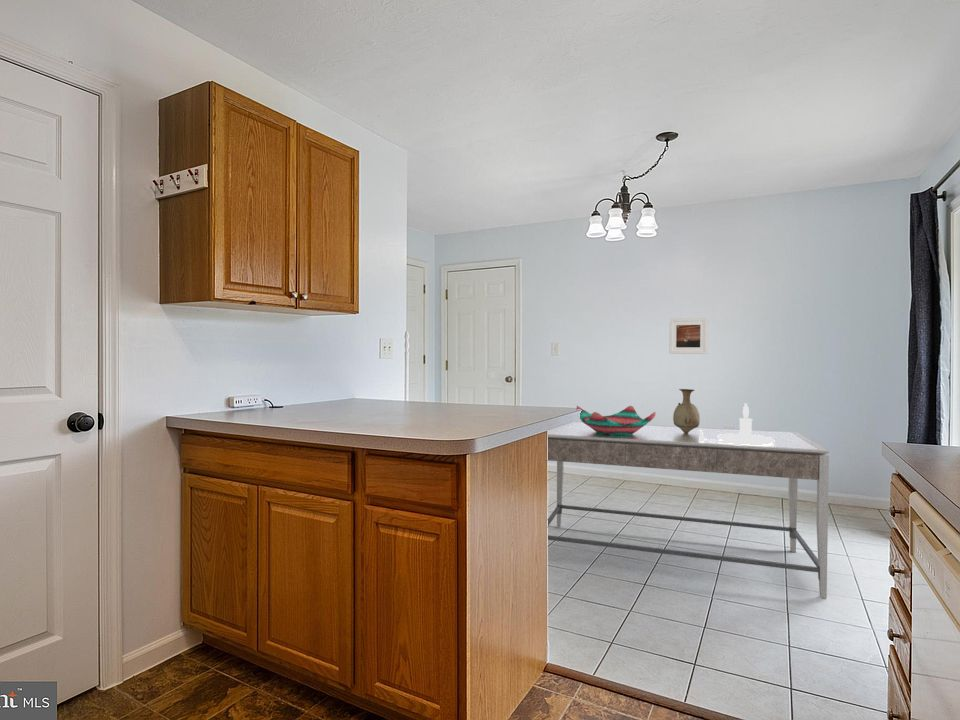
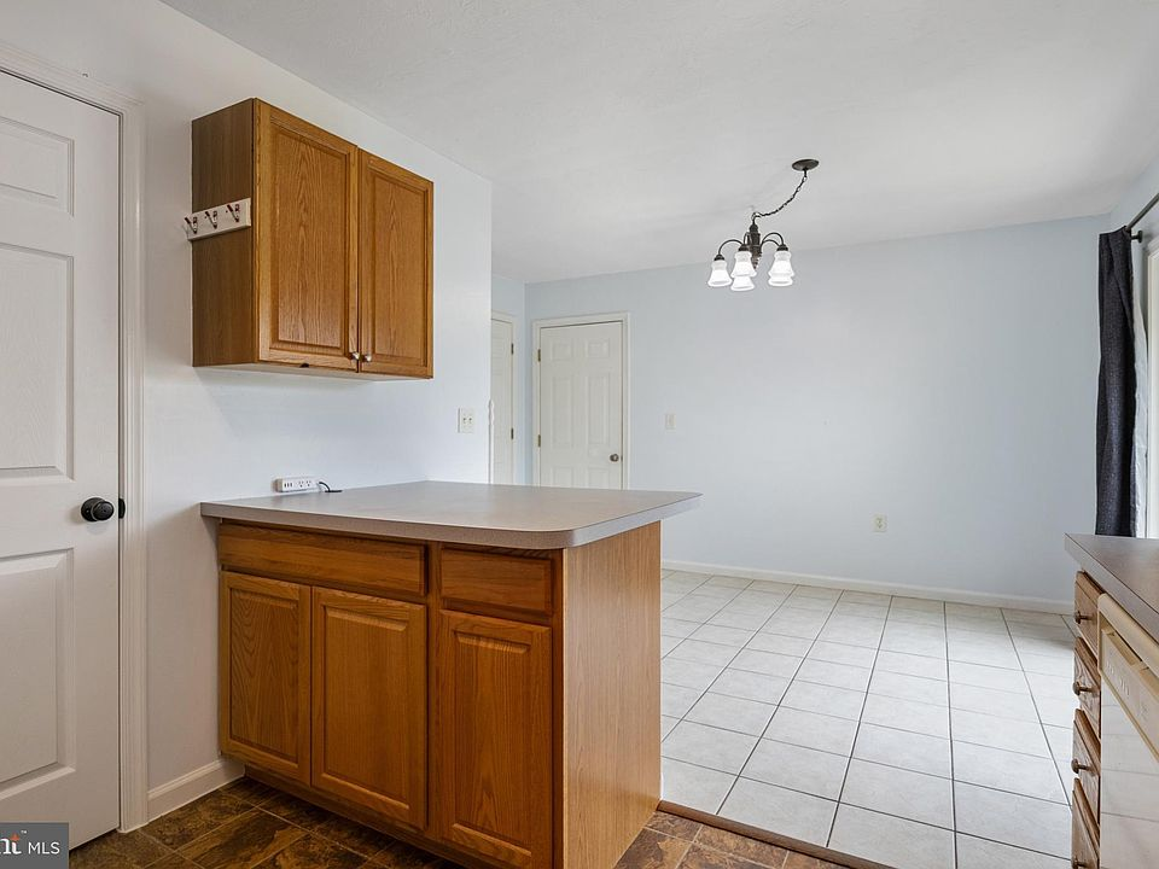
- candlestick (740, 422)
- vase (686, 410)
- dining table (669, 515)
- decorative bowl (614, 420)
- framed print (688, 336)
